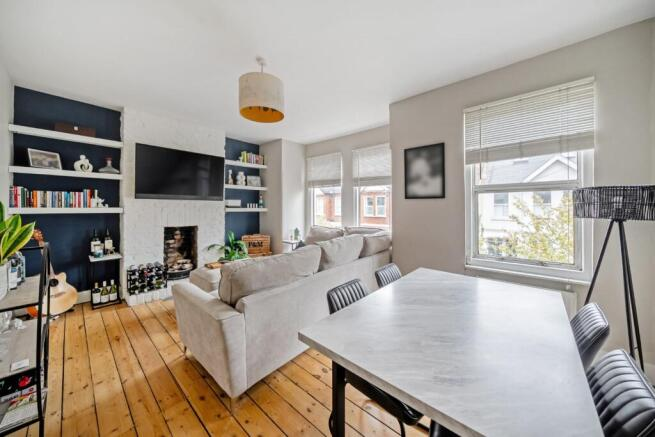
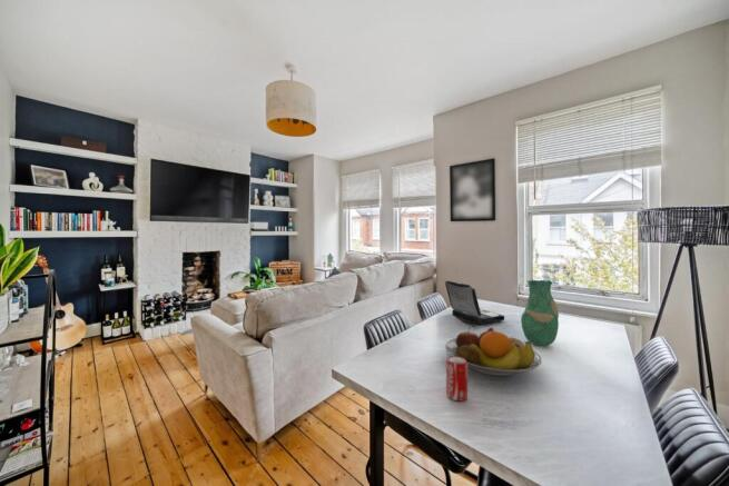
+ beverage can (456, 377)
+ vase (539, 310)
+ fruit bowl (490, 347)
+ laptop (473, 299)
